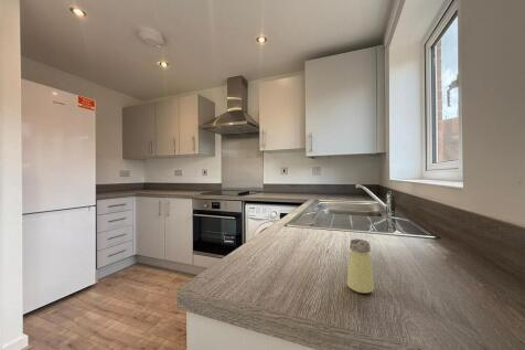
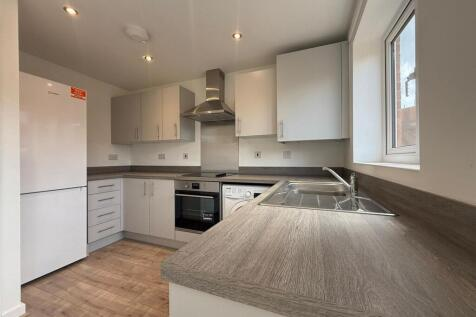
- saltshaker (360, 264)
